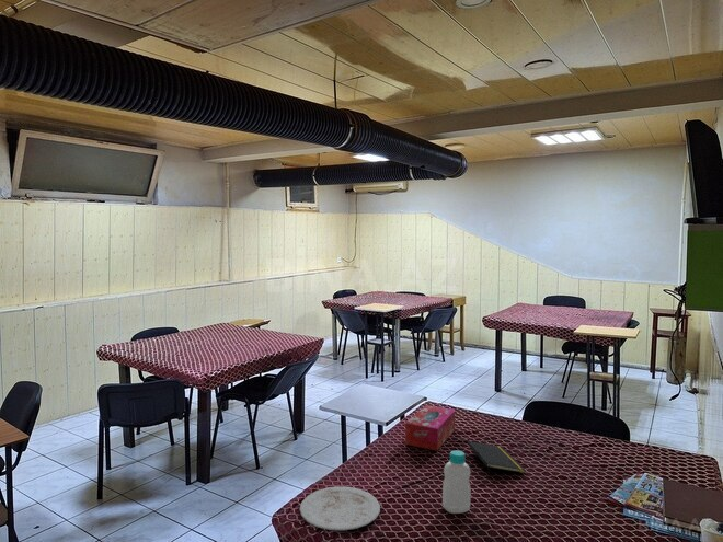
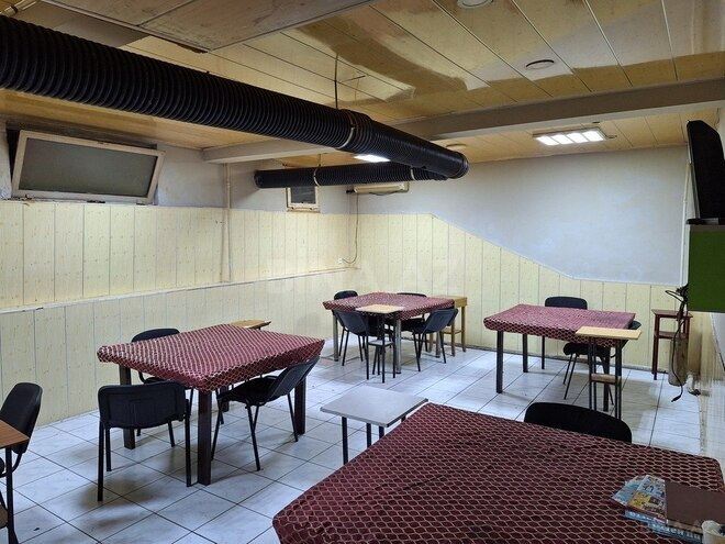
- notepad (494, 455)
- plate (340, 507)
- tissue box (431, 426)
- bottle (457, 481)
